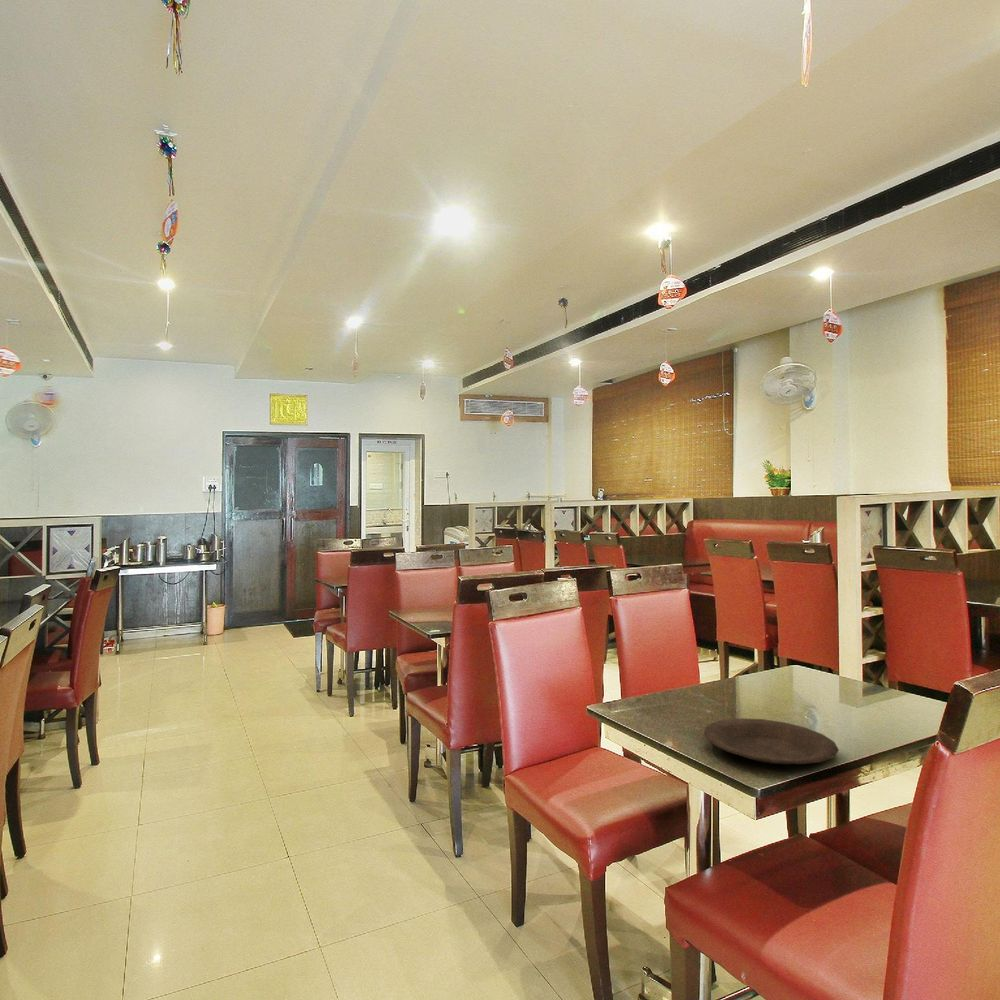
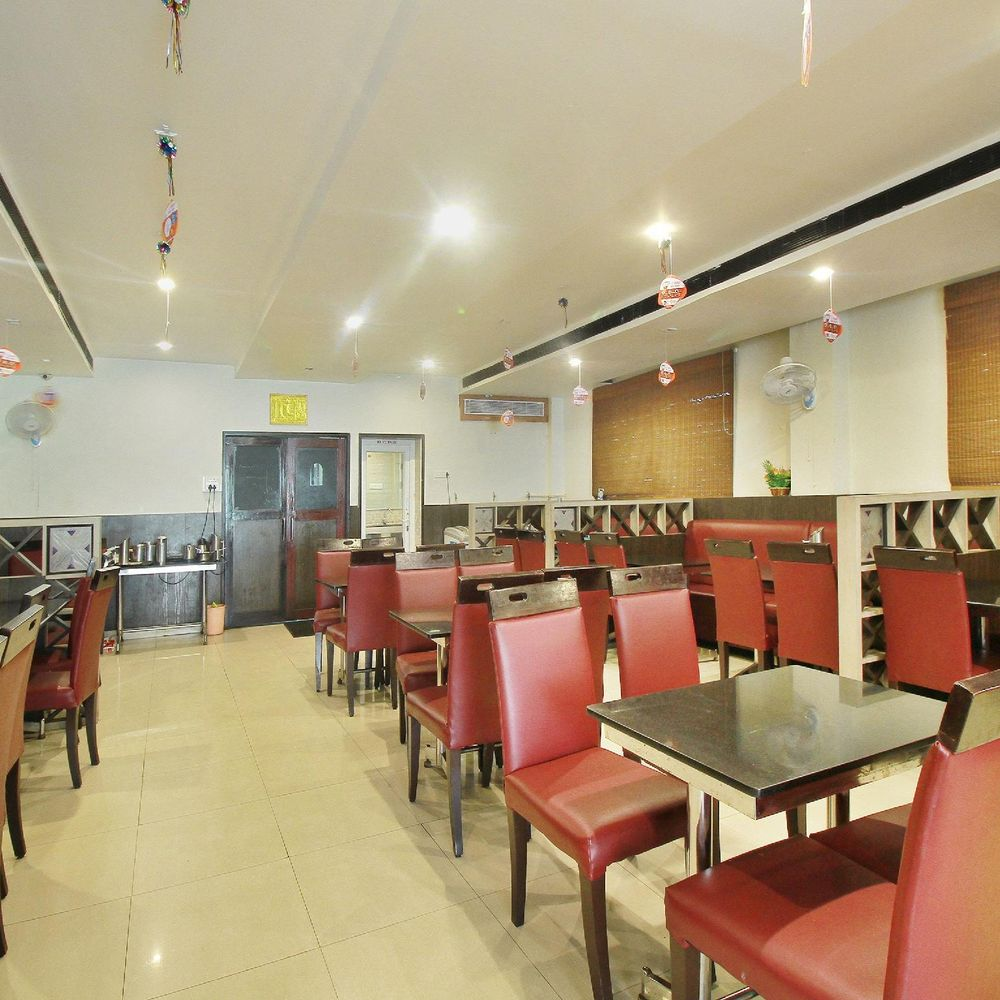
- plate (768, 744)
